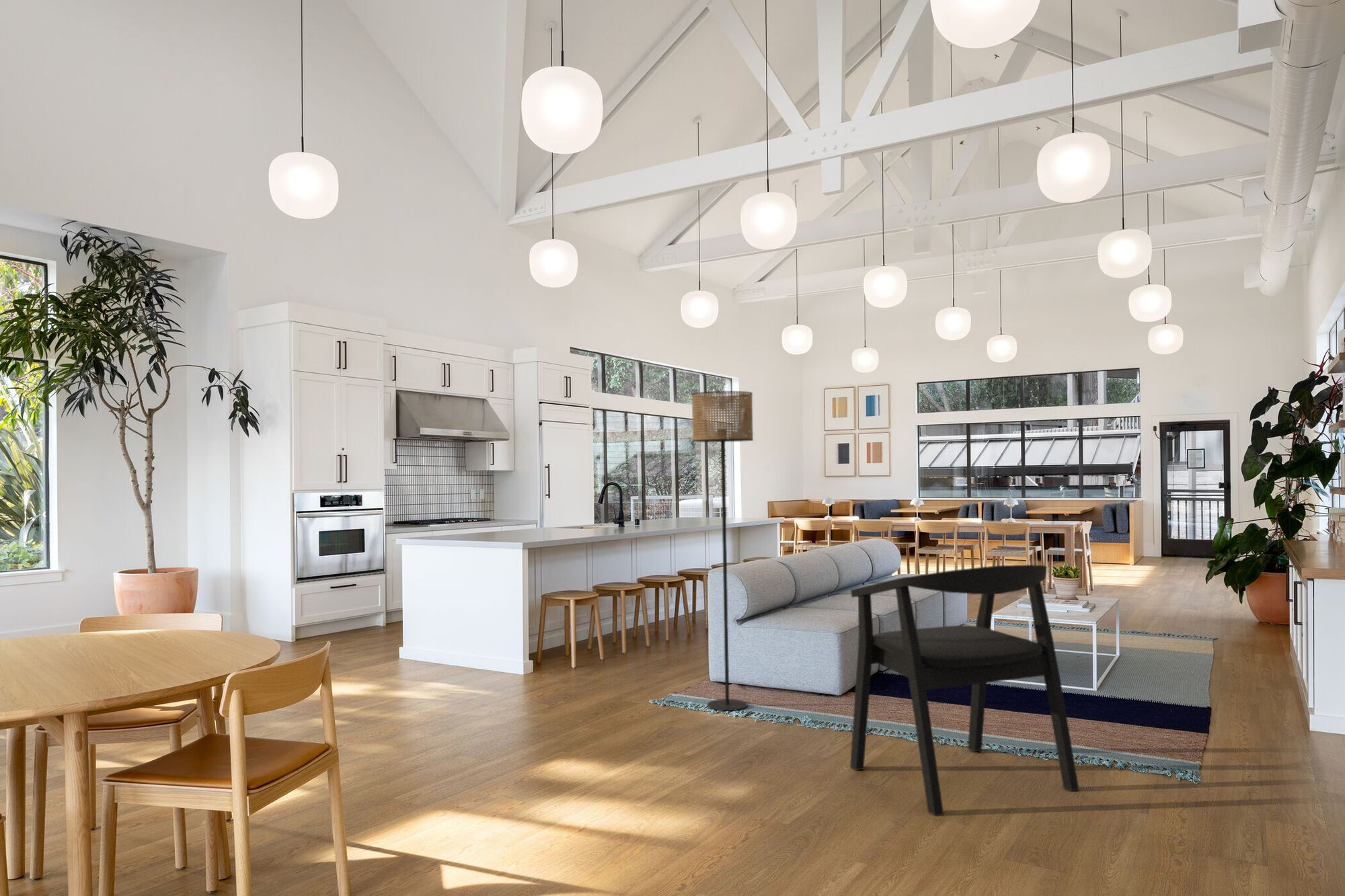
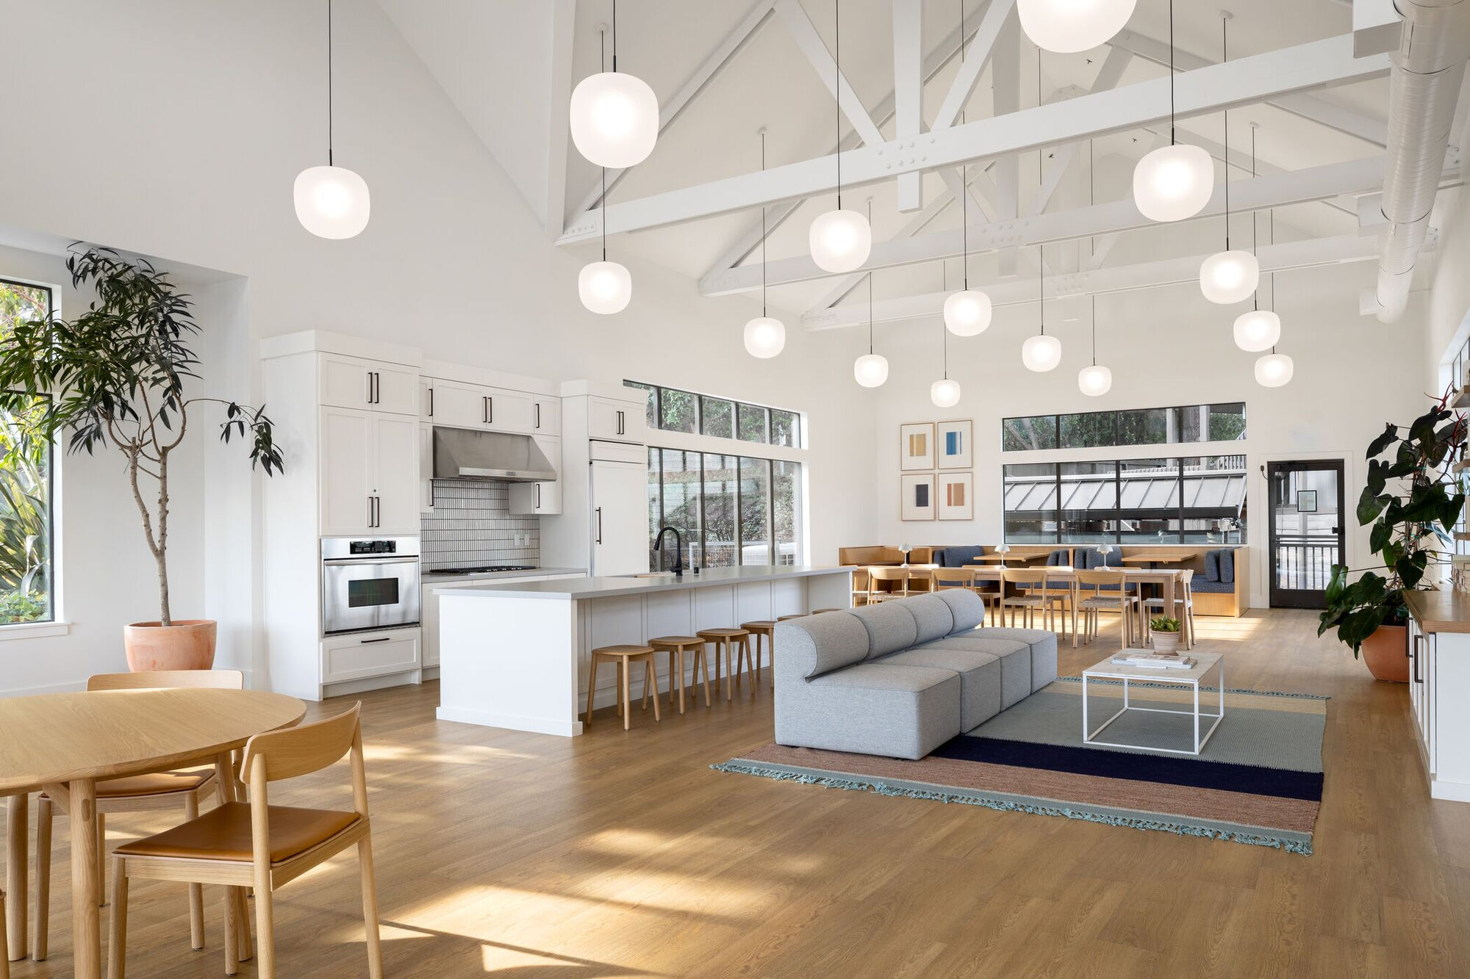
- floor lamp (724, 548)
- armchair (956, 668)
